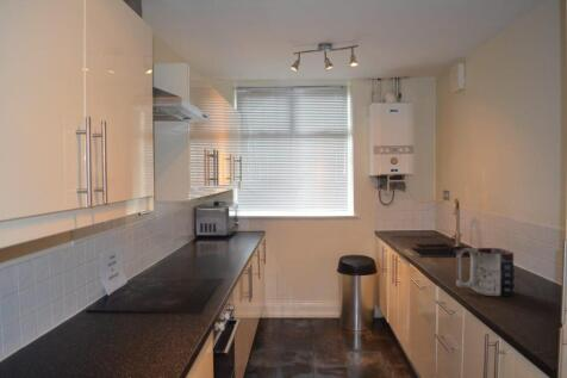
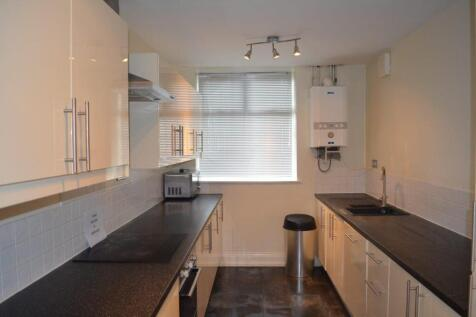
- mug (482, 269)
